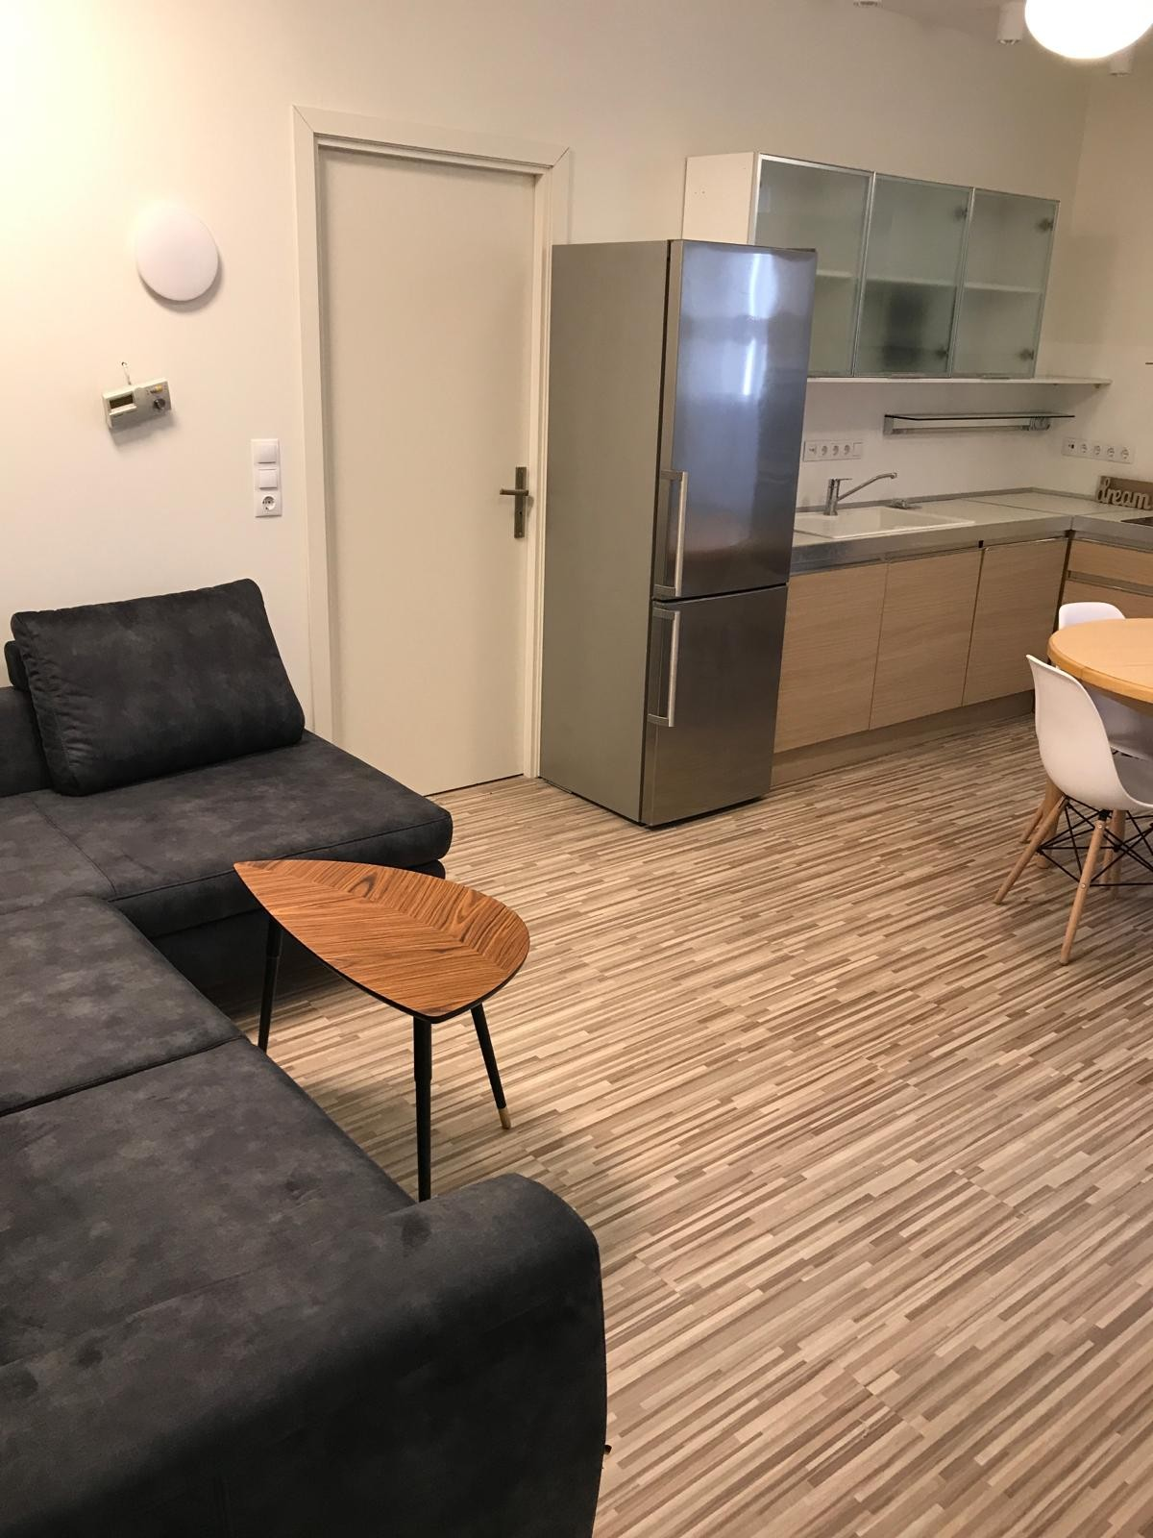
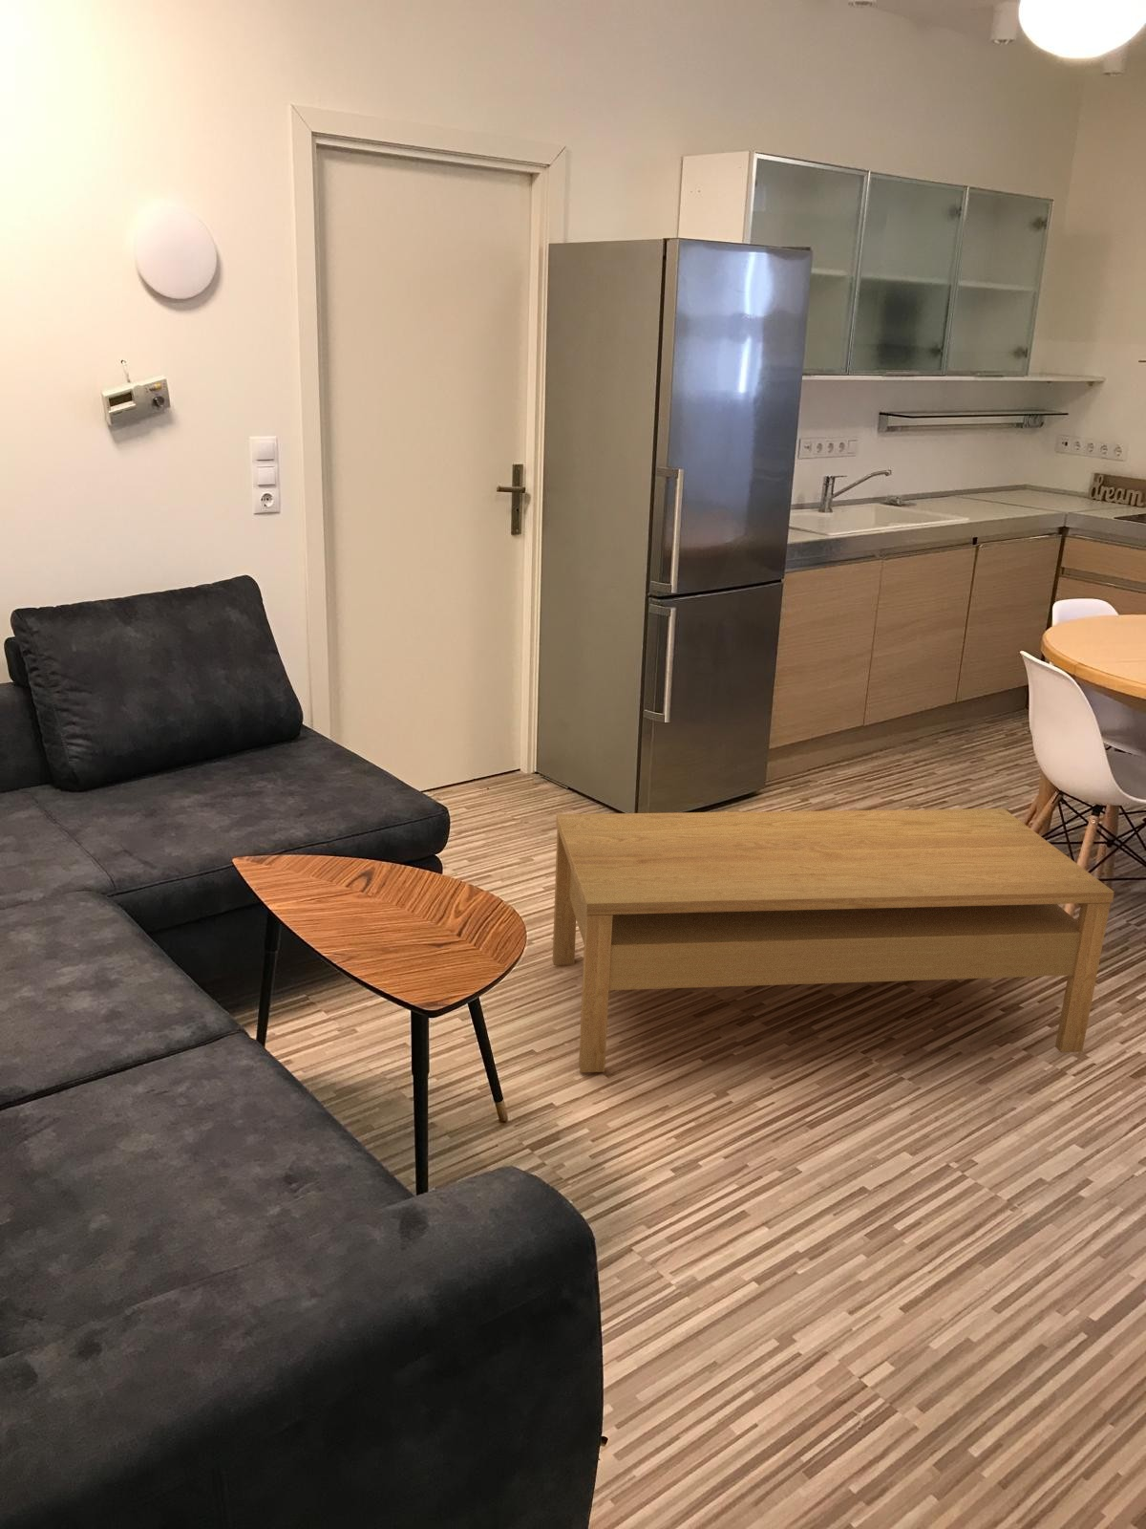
+ coffee table (811, 929)
